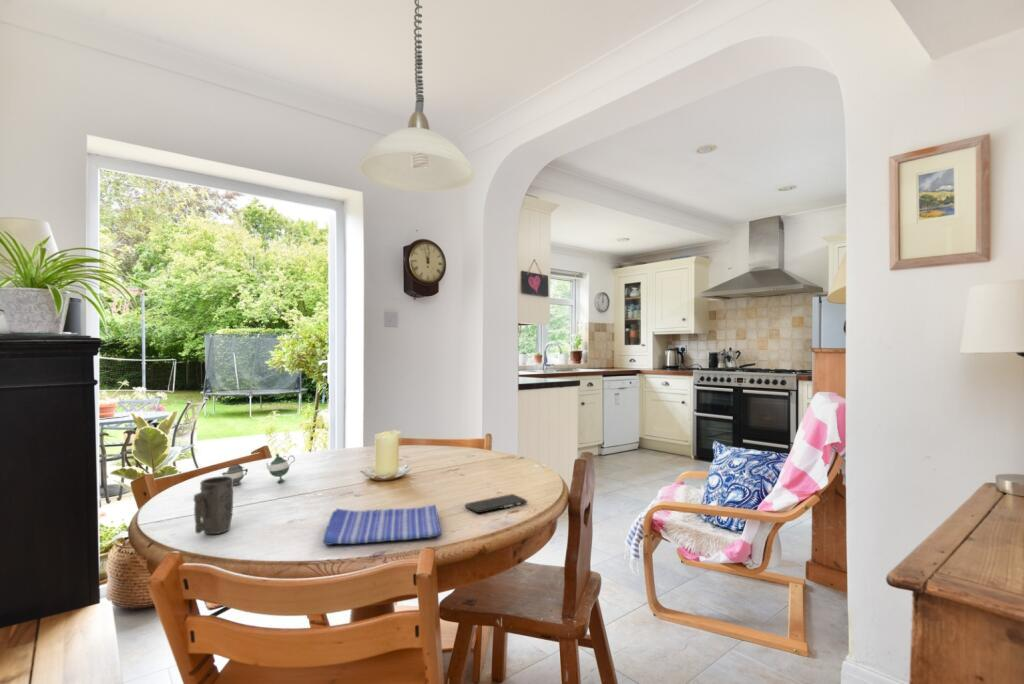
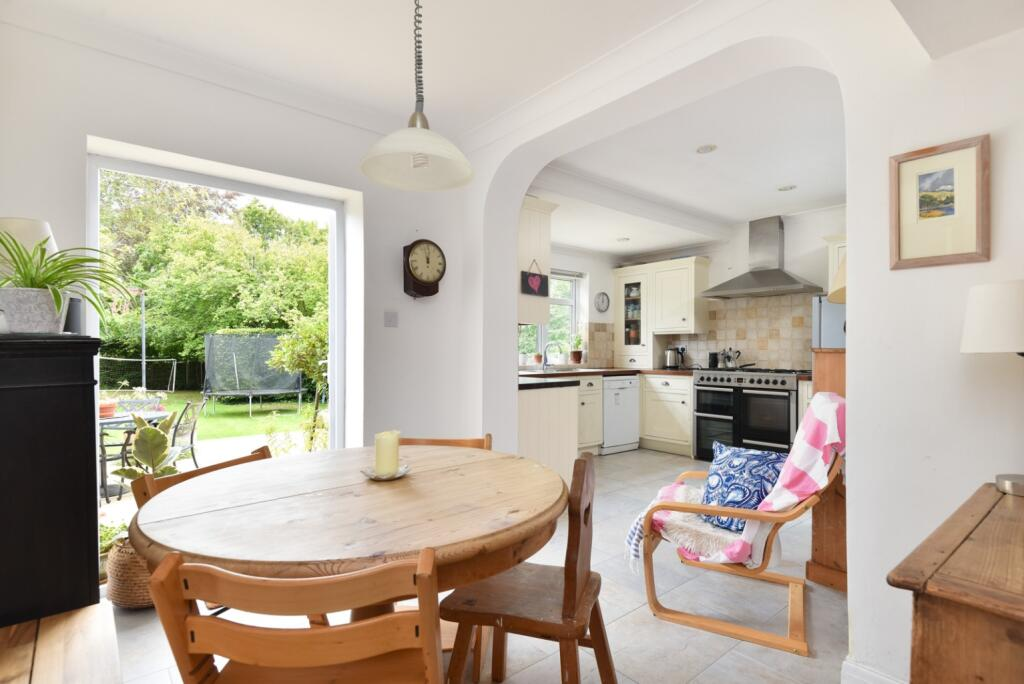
- teapot (266, 465)
- smartphone (496, 503)
- mug (212, 507)
- dish towel (384, 522)
